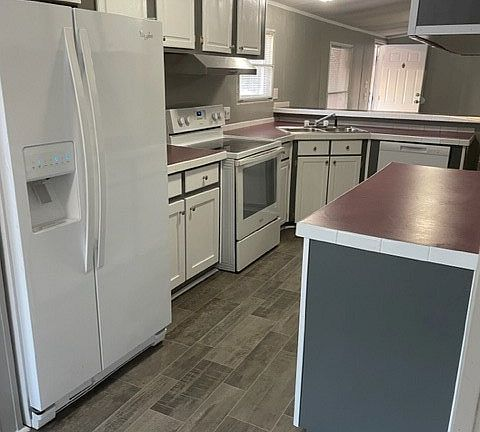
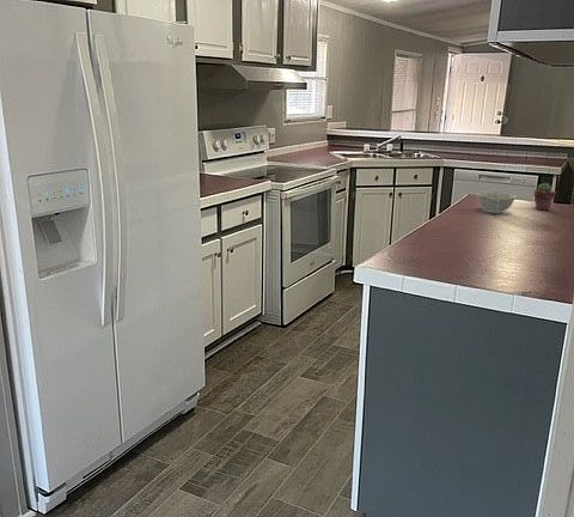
+ potted succulent (544, 195)
+ bowl (495, 203)
